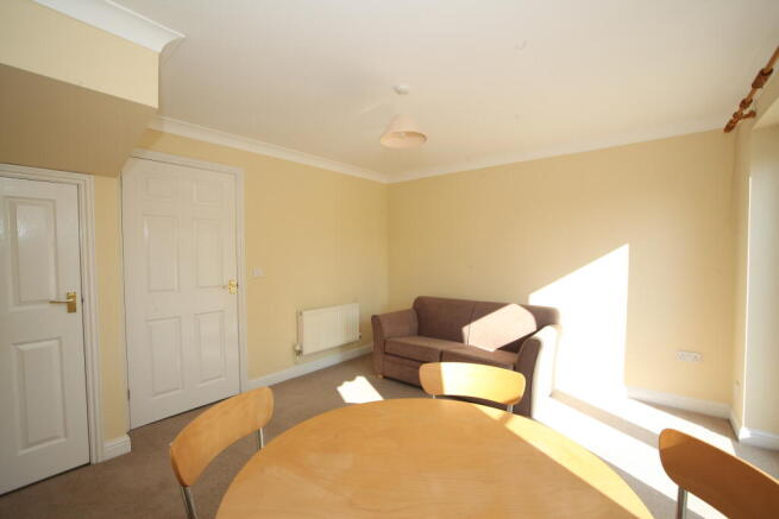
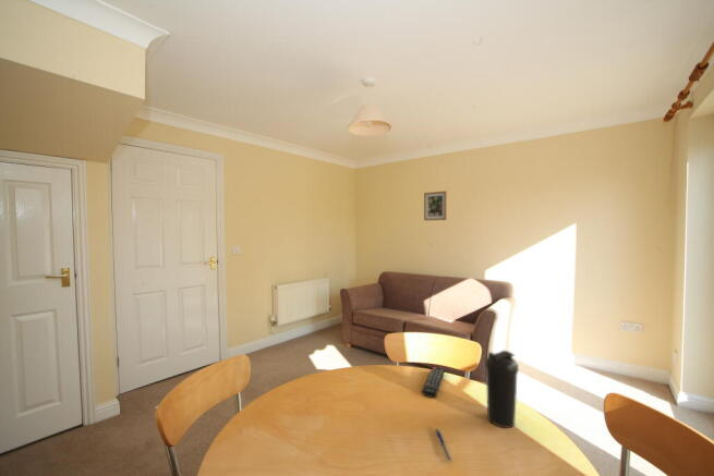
+ remote control (434, 380)
+ pen (443, 443)
+ water bottle (500, 386)
+ wall art (435, 206)
